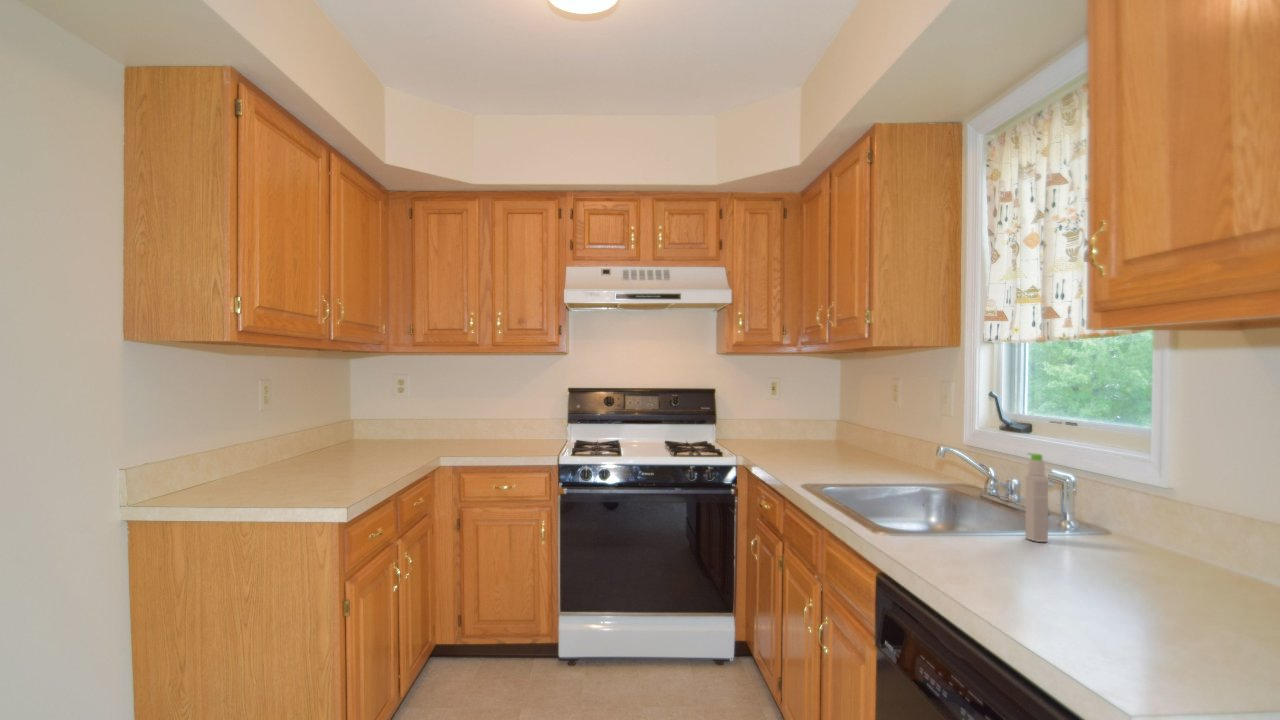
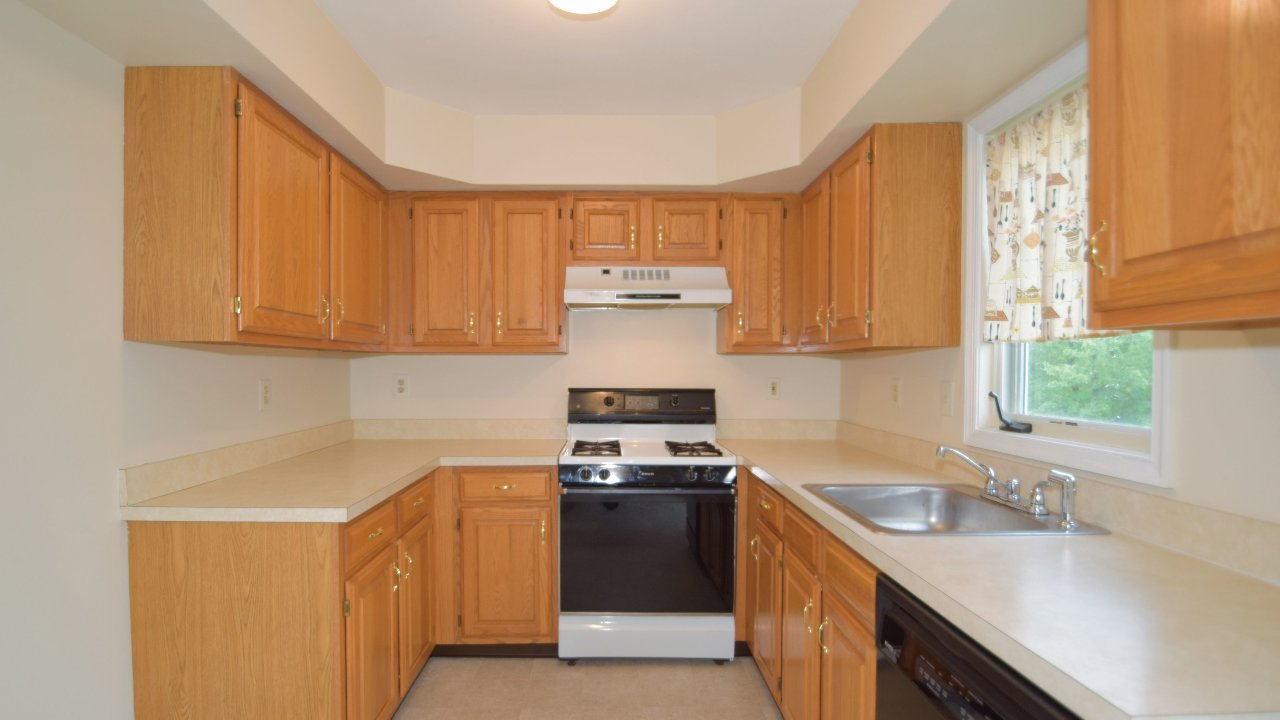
- bottle (1036, 496)
